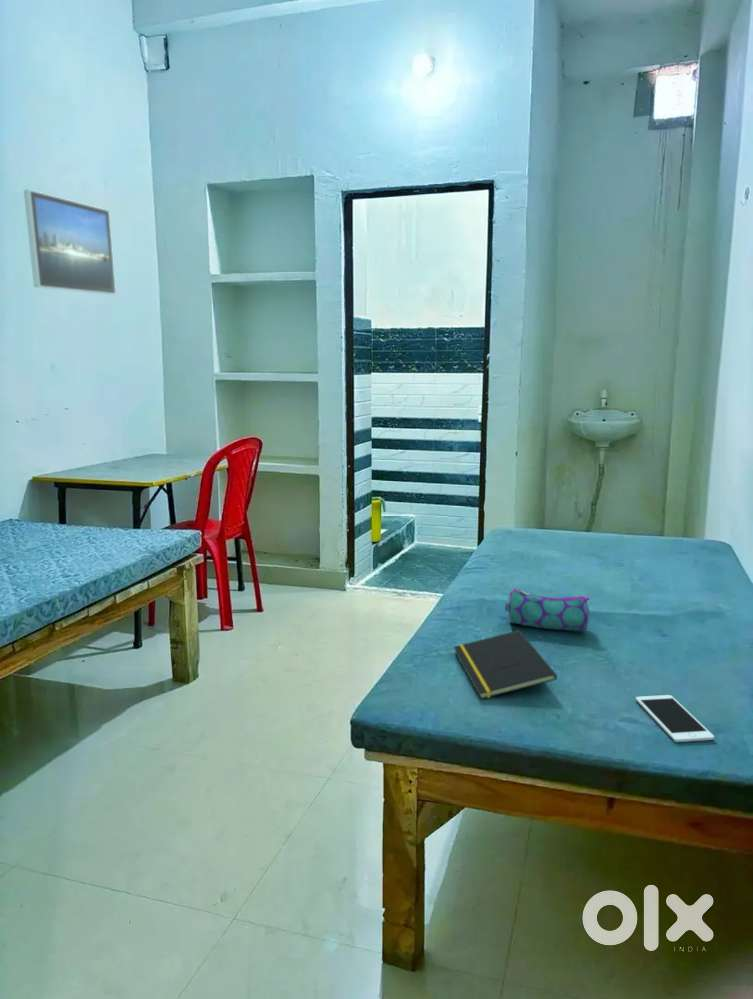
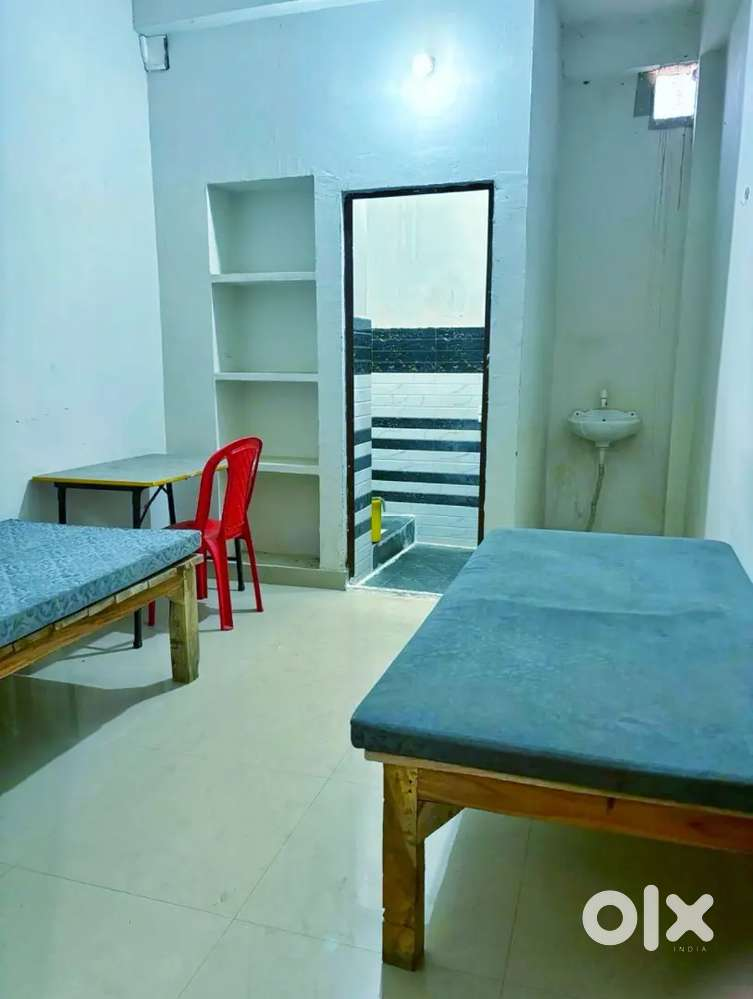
- pencil case (547, 609)
- cell phone (672, 717)
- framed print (73, 246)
- notepad (501, 662)
